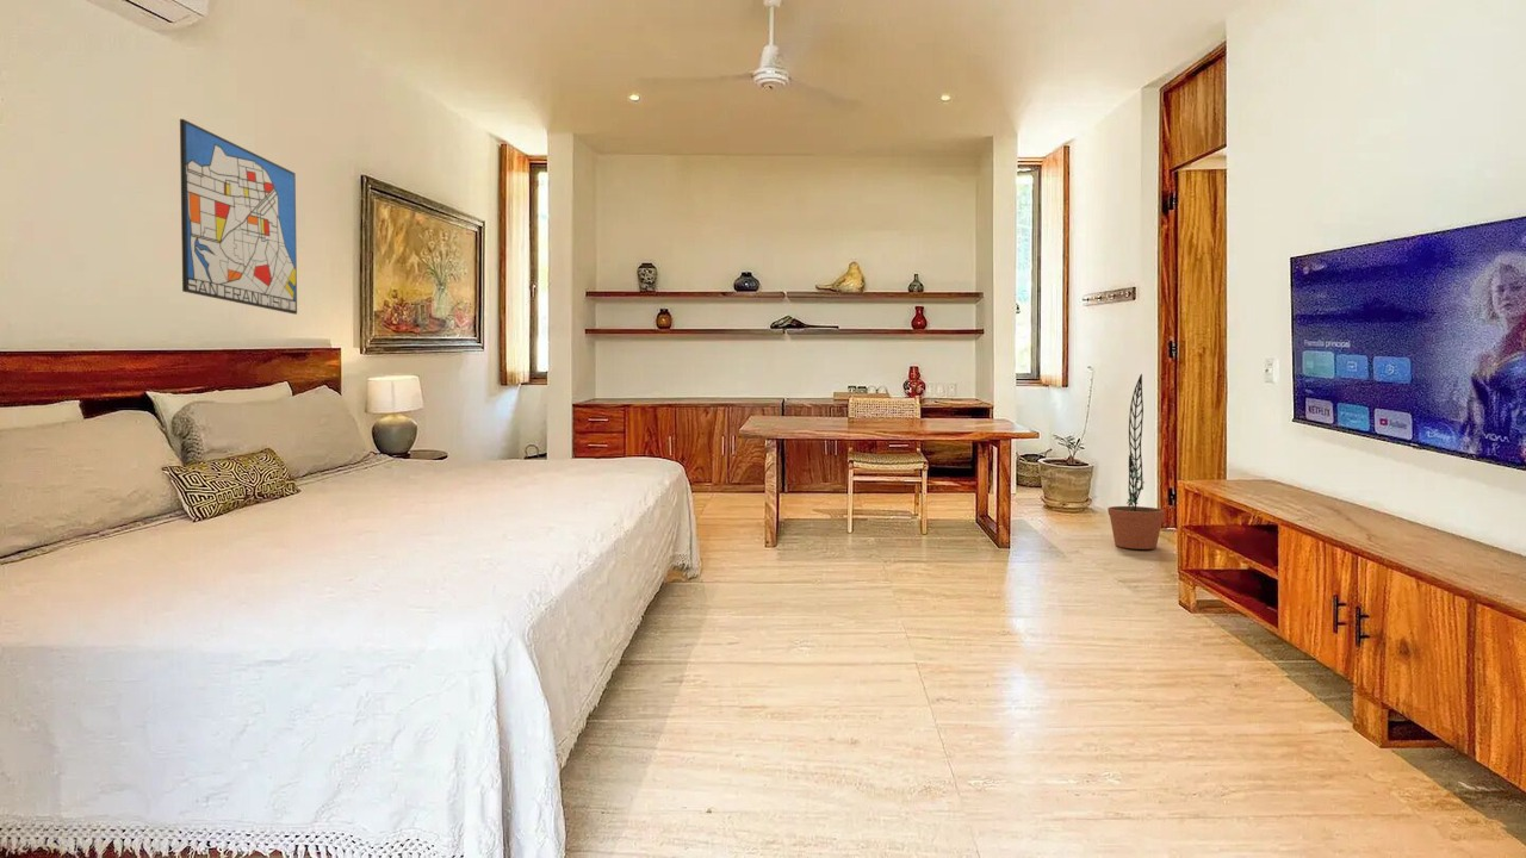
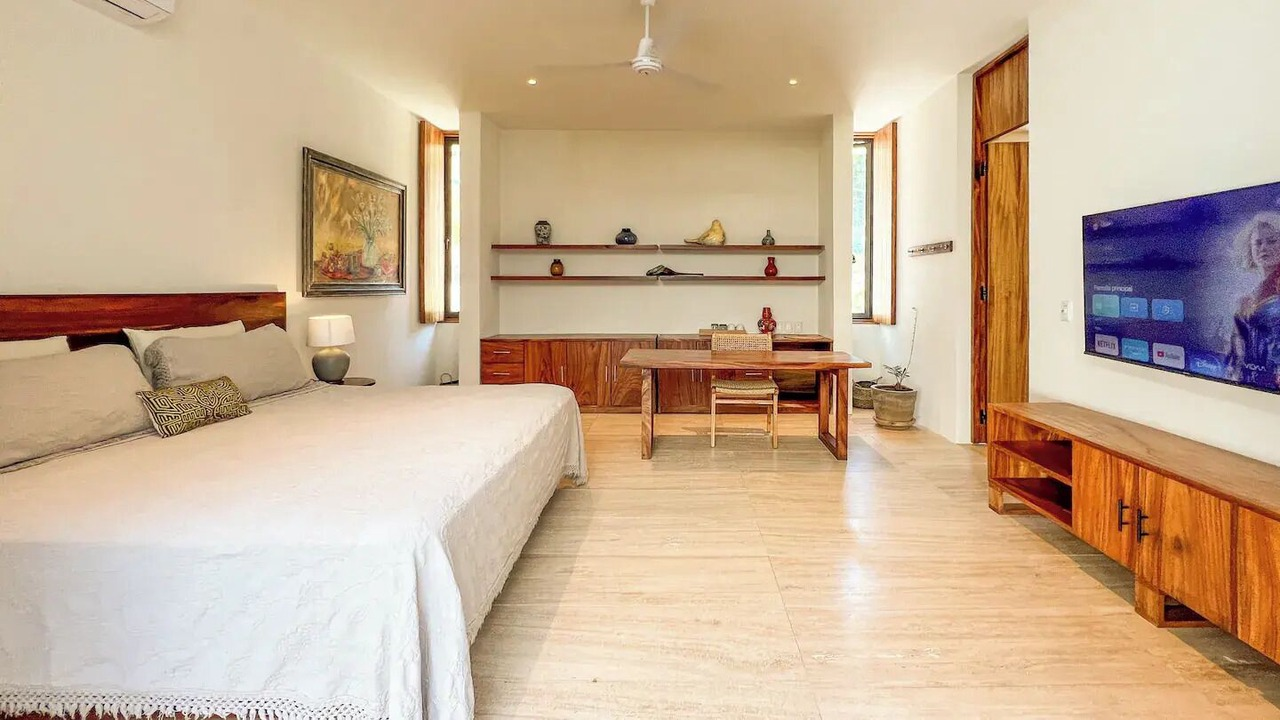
- wall art (244, 226)
- decorative plant (1135, 460)
